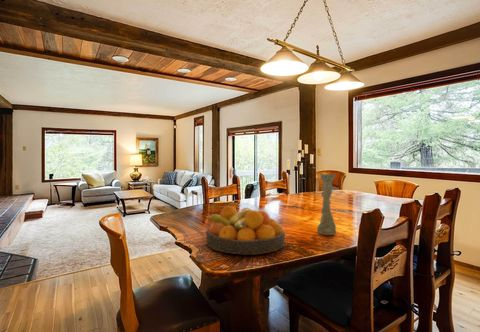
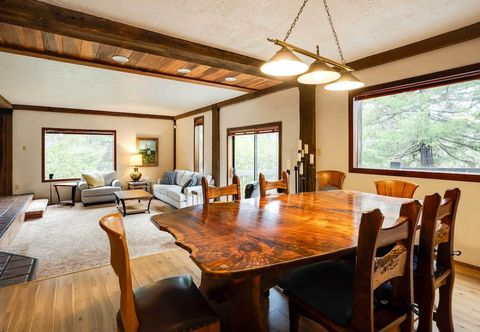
- fruit bowl (245, 224)
- vase (326, 203)
